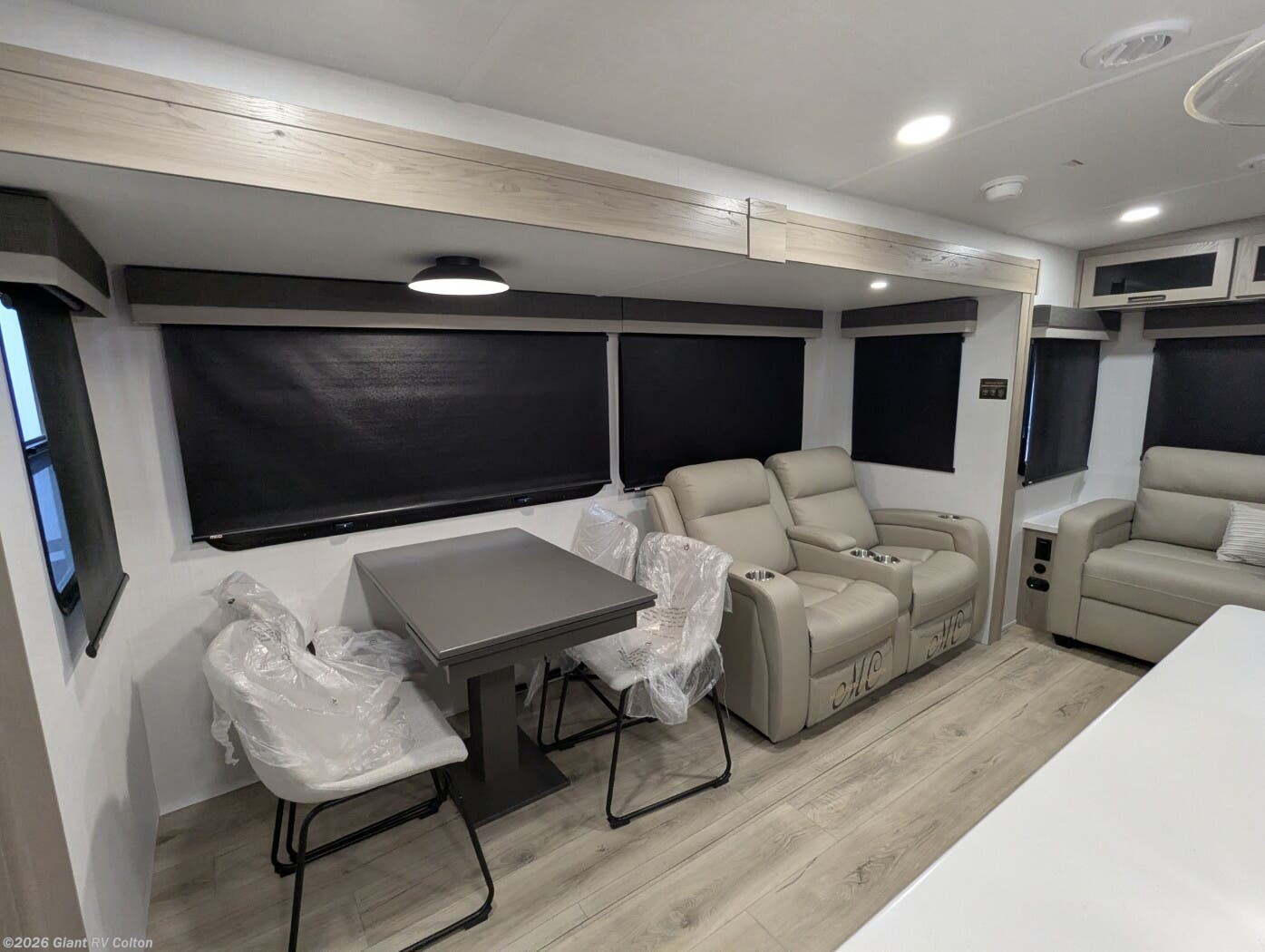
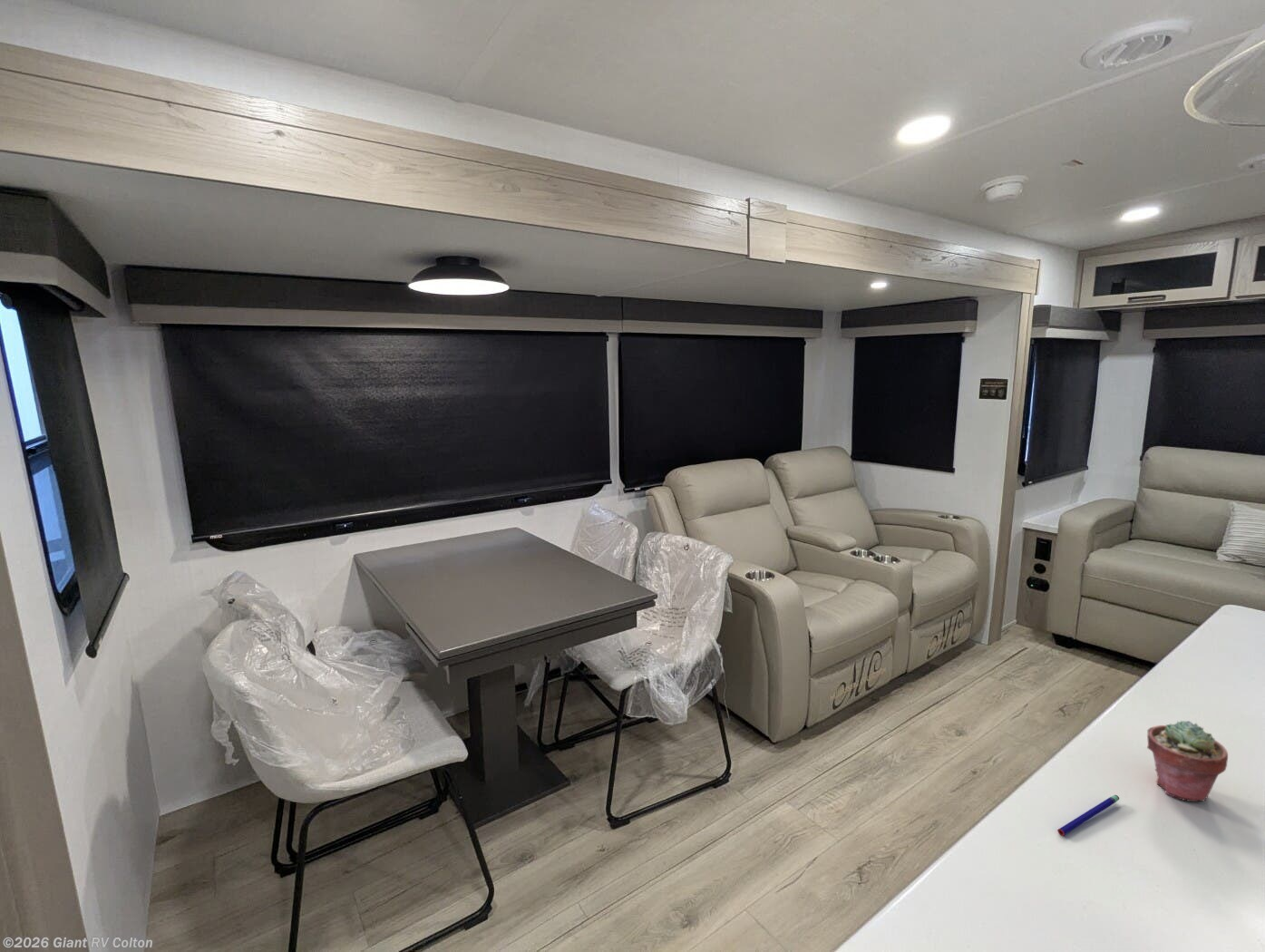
+ potted succulent (1185, 755)
+ pen (1089, 813)
